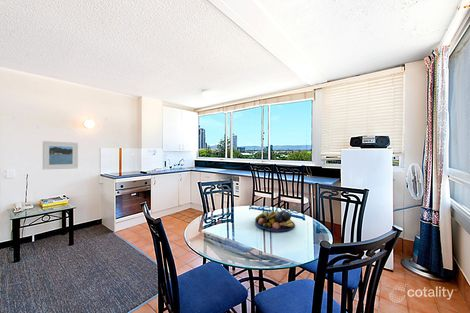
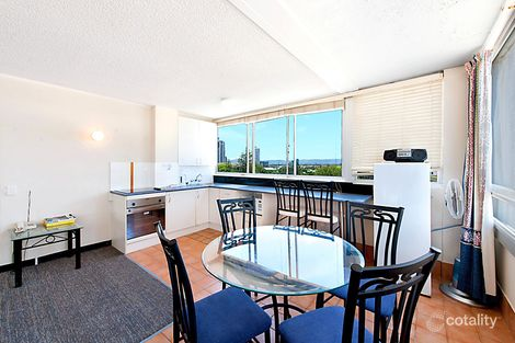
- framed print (61, 155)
- fruit bowl (274, 217)
